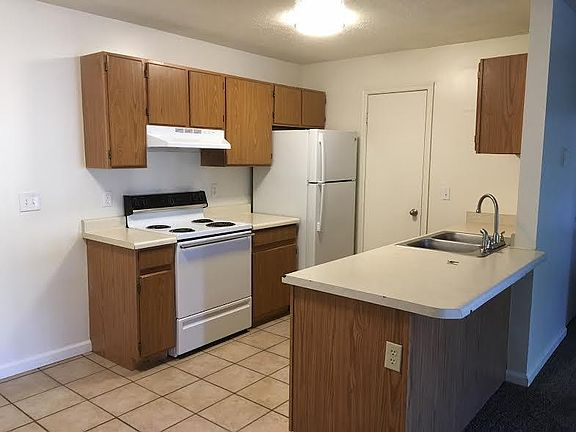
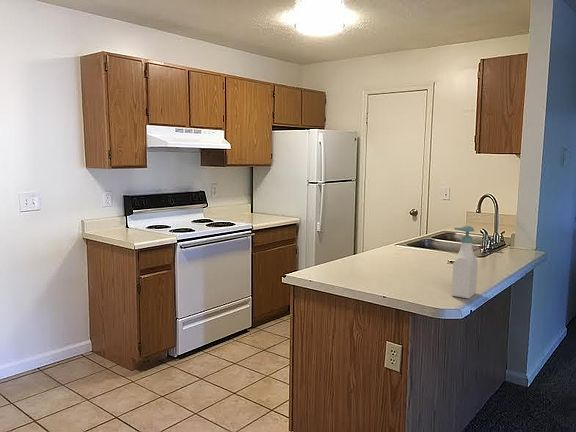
+ soap bottle (463, 260)
